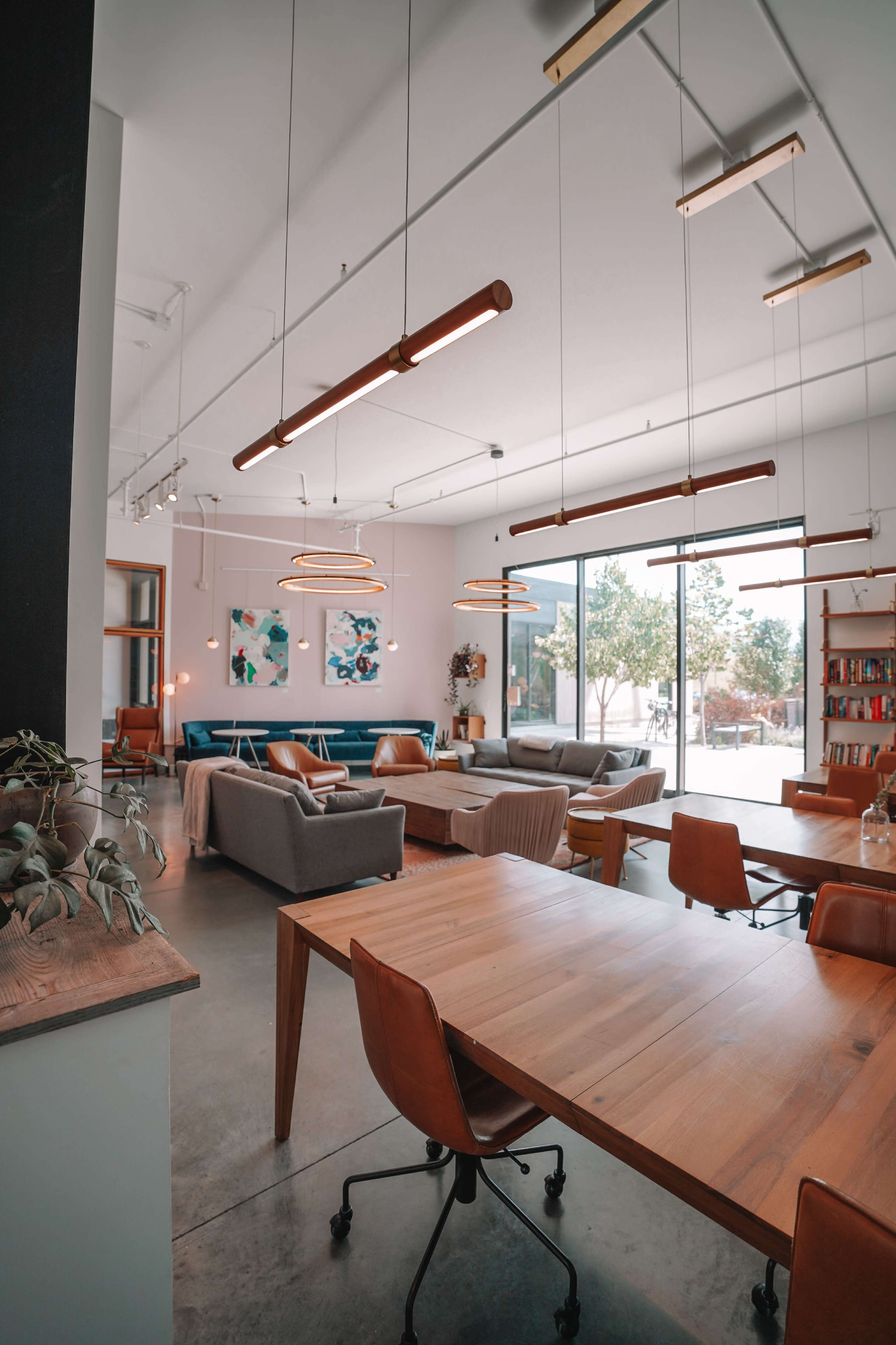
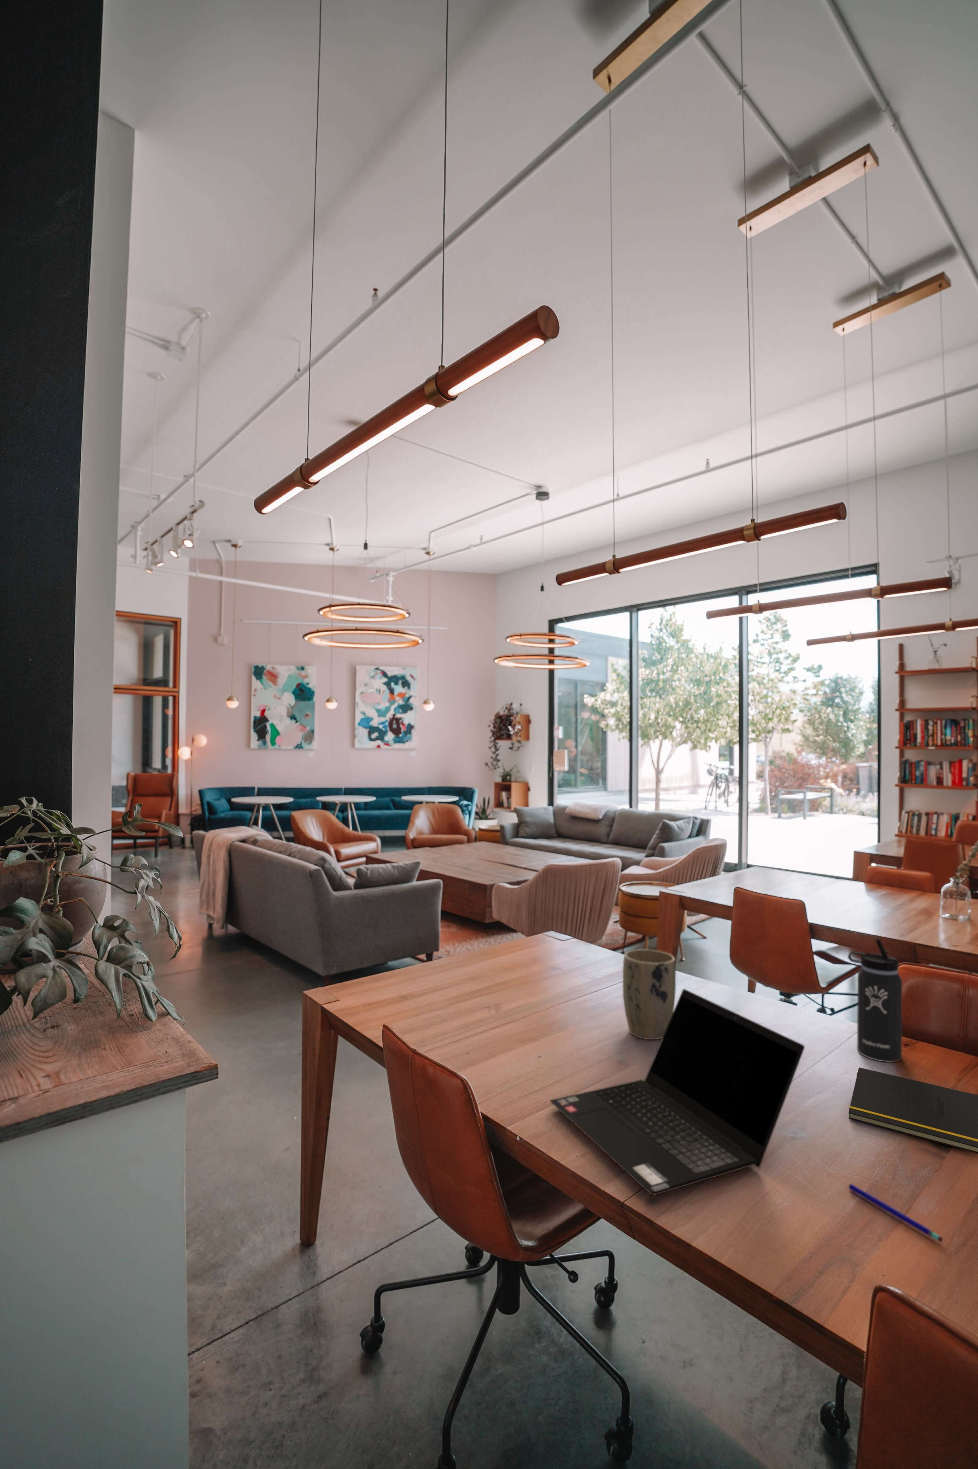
+ laptop computer (670, 1078)
+ notepad (917, 1107)
+ pen (893, 1211)
+ plant pot (648, 994)
+ thermos bottle (874, 995)
